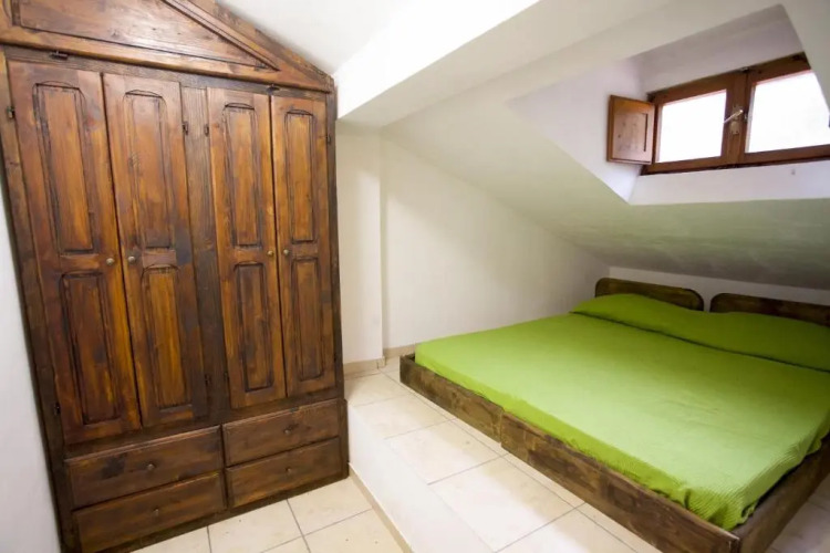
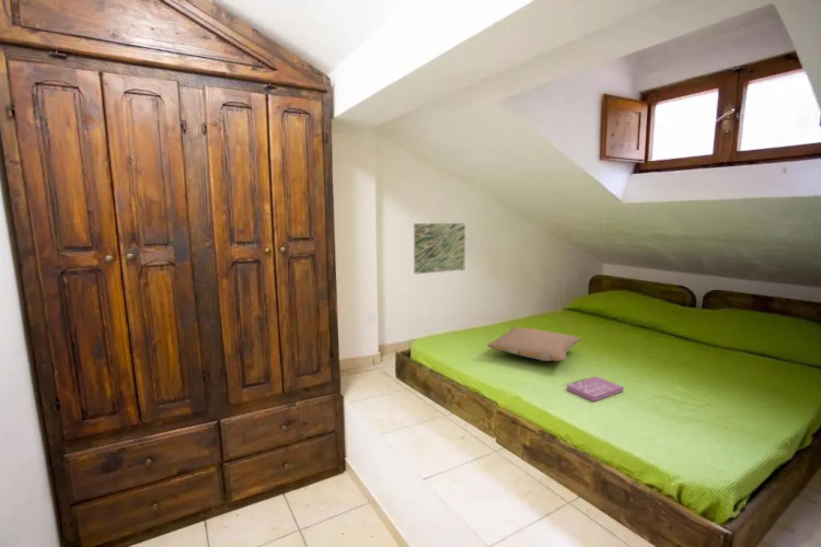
+ pillow (534, 344)
+ wall art (440, 247)
+ book (594, 387)
